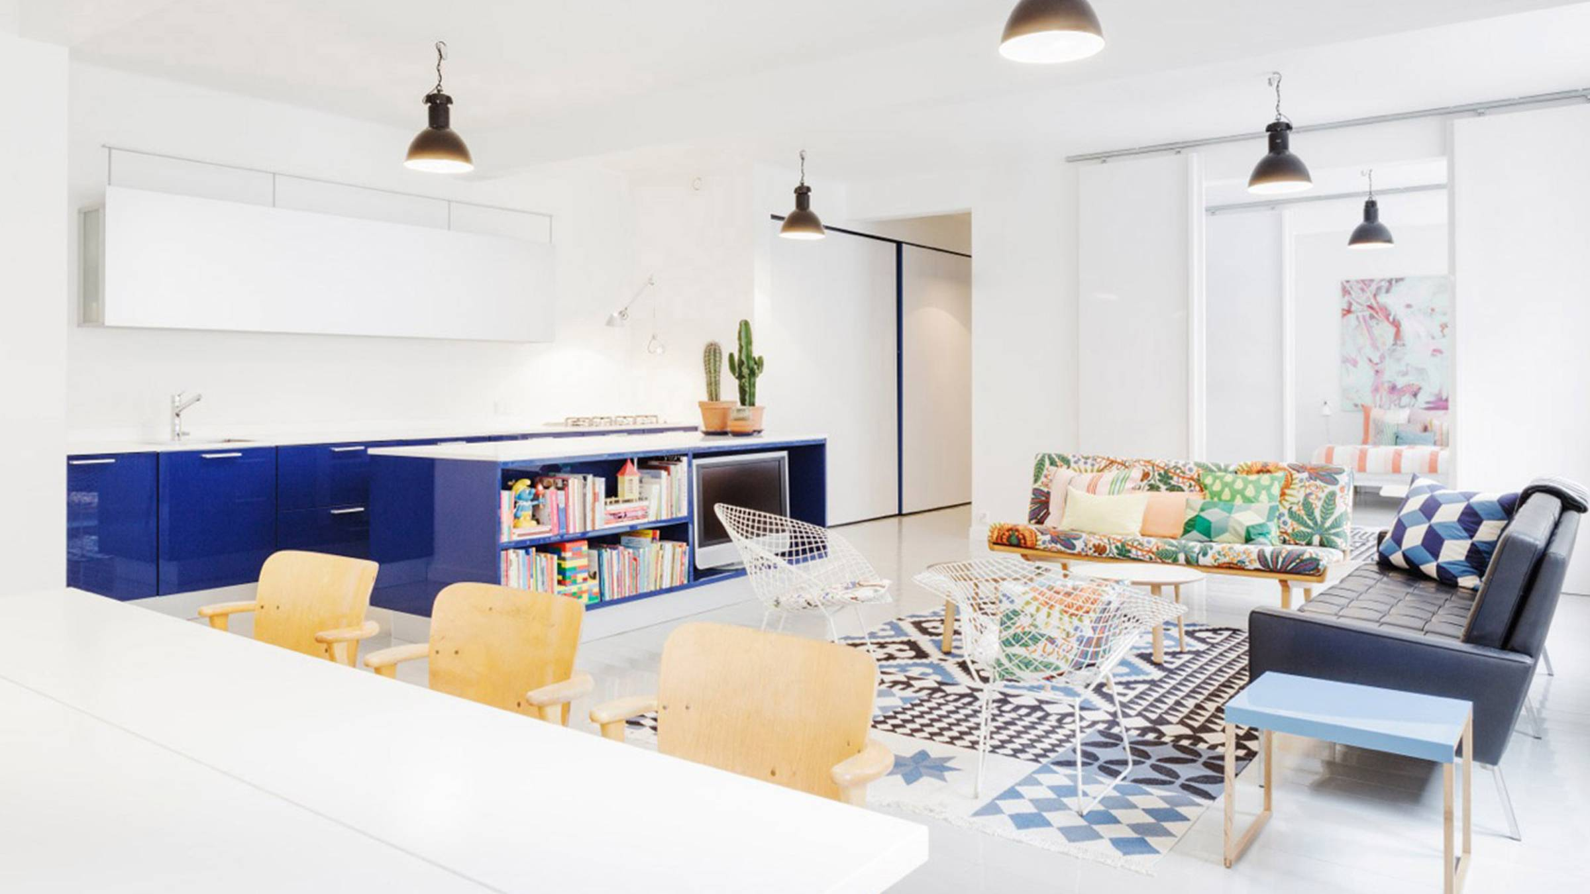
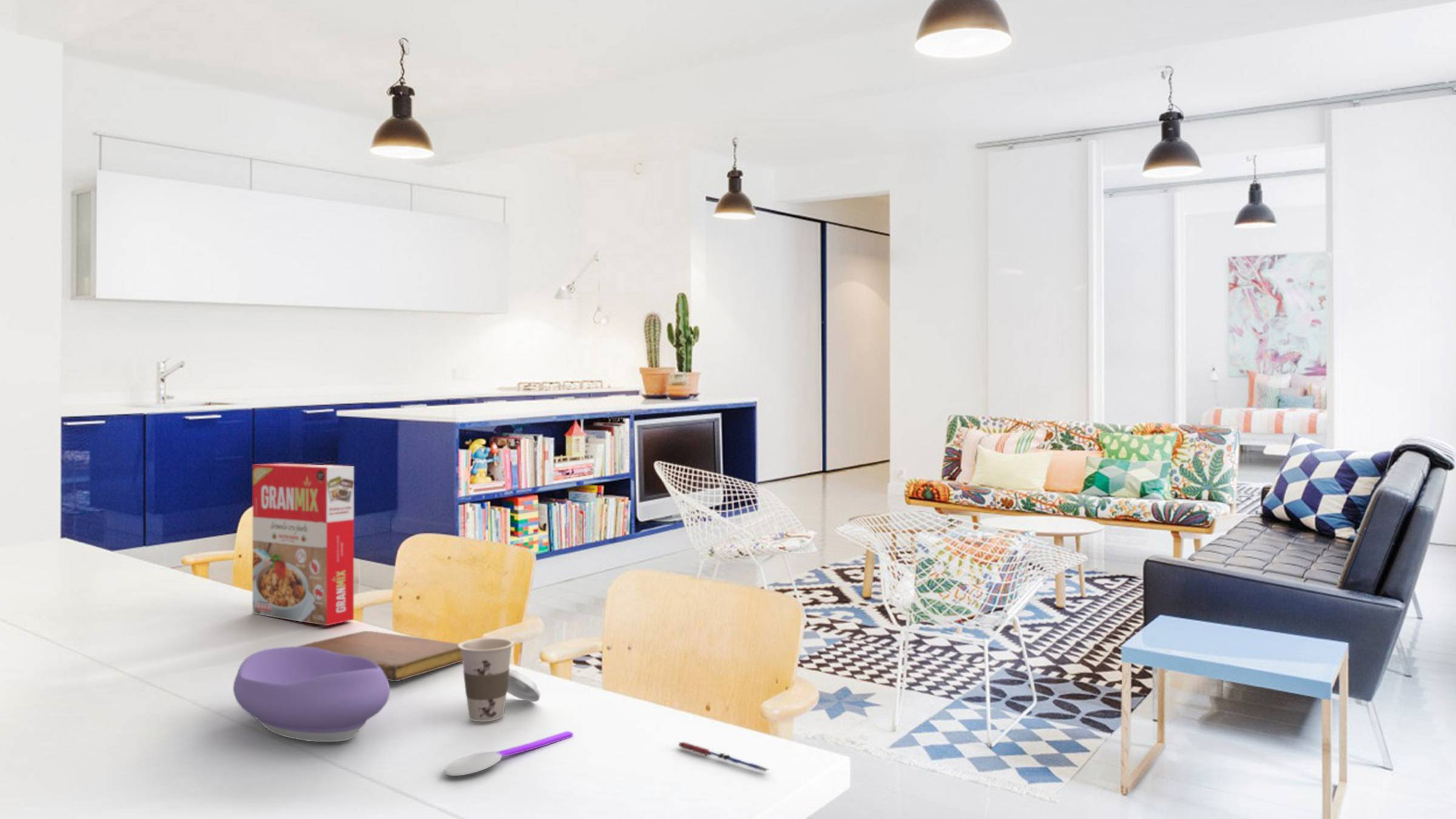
+ bowl (310, 692)
+ spoon (512, 750)
+ cup (499, 676)
+ pen (722, 755)
+ notebook (379, 654)
+ cereal box (302, 541)
